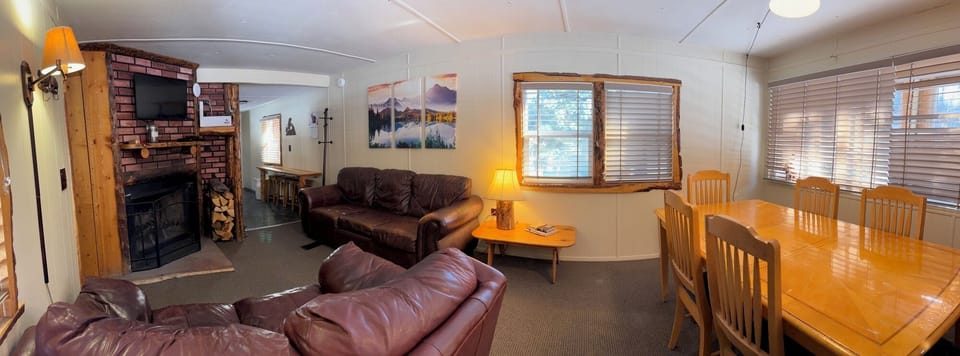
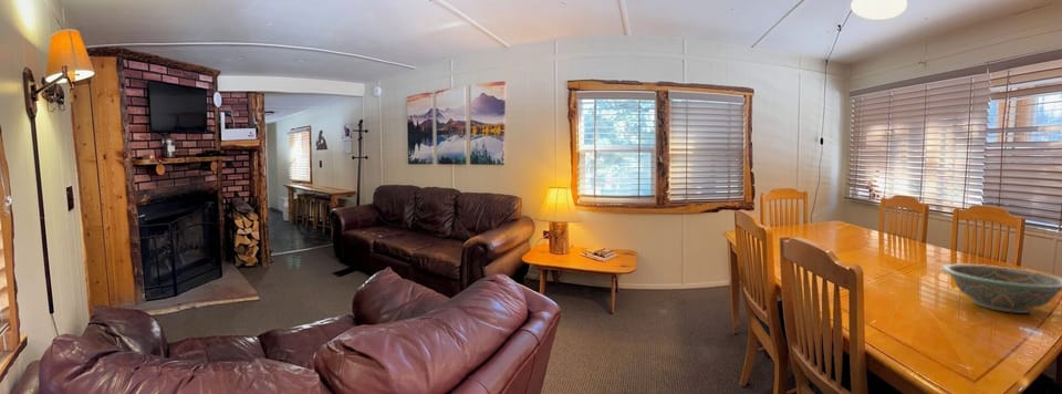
+ decorative bowl (1001, 290)
